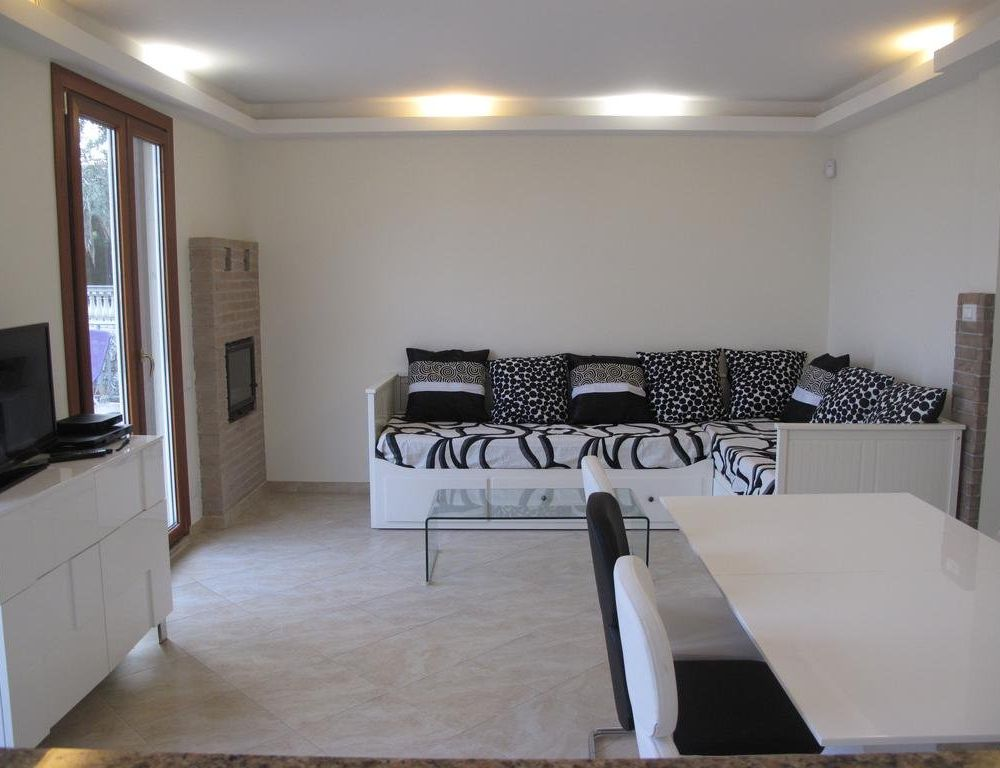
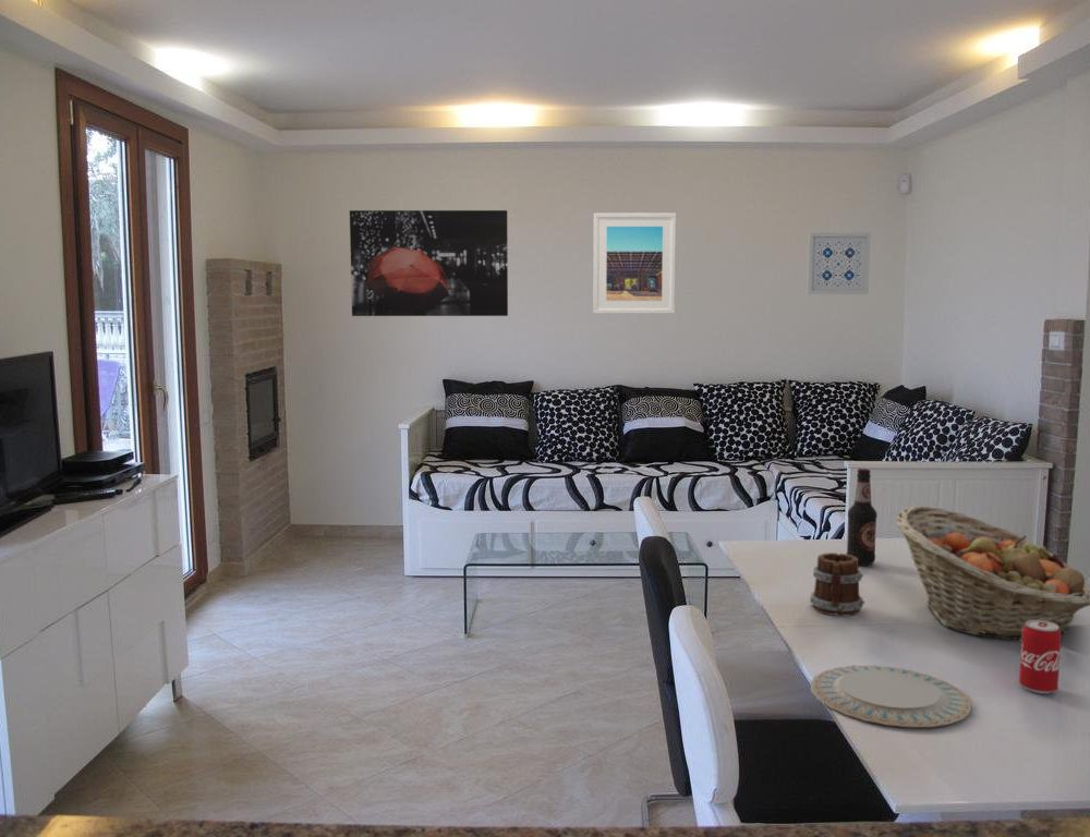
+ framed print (633, 263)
+ chinaware (888, 691)
+ wall art (838, 263)
+ bottle (862, 515)
+ fruit basket (989, 568)
+ beverage can (1040, 656)
+ wall art (428, 263)
+ mug (837, 582)
